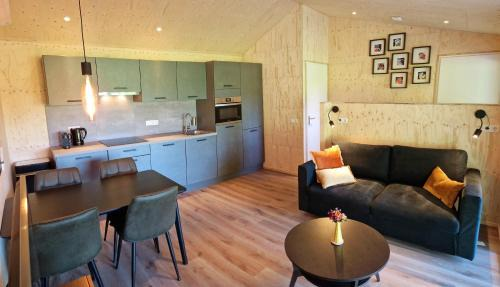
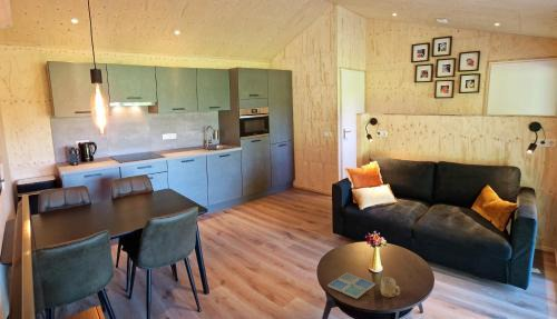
+ mug (390, 288)
+ drink coaster (351, 285)
